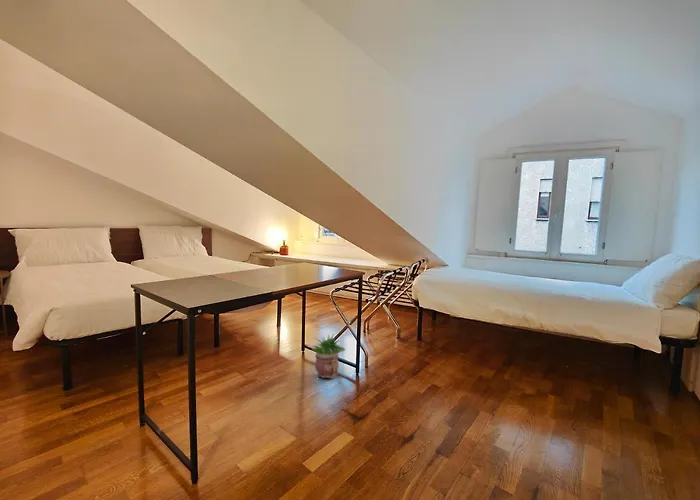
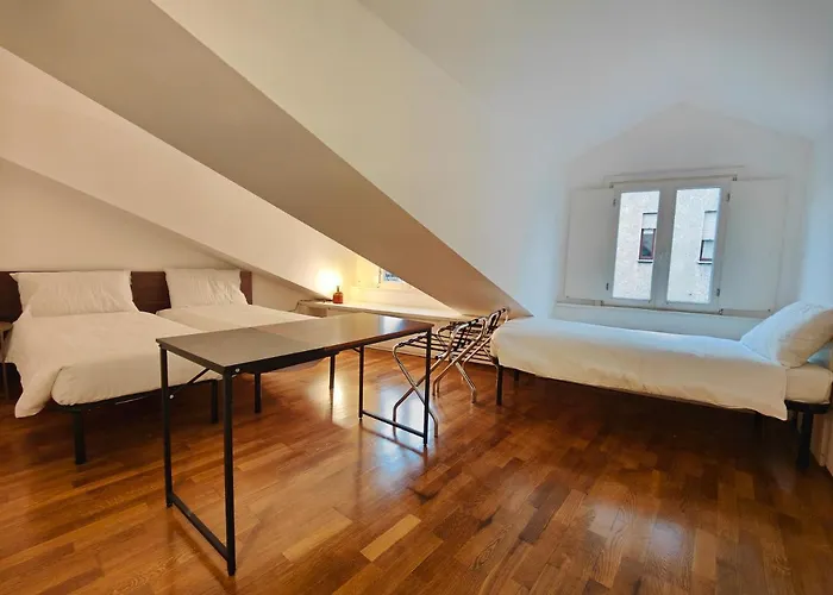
- potted plant (326, 354)
